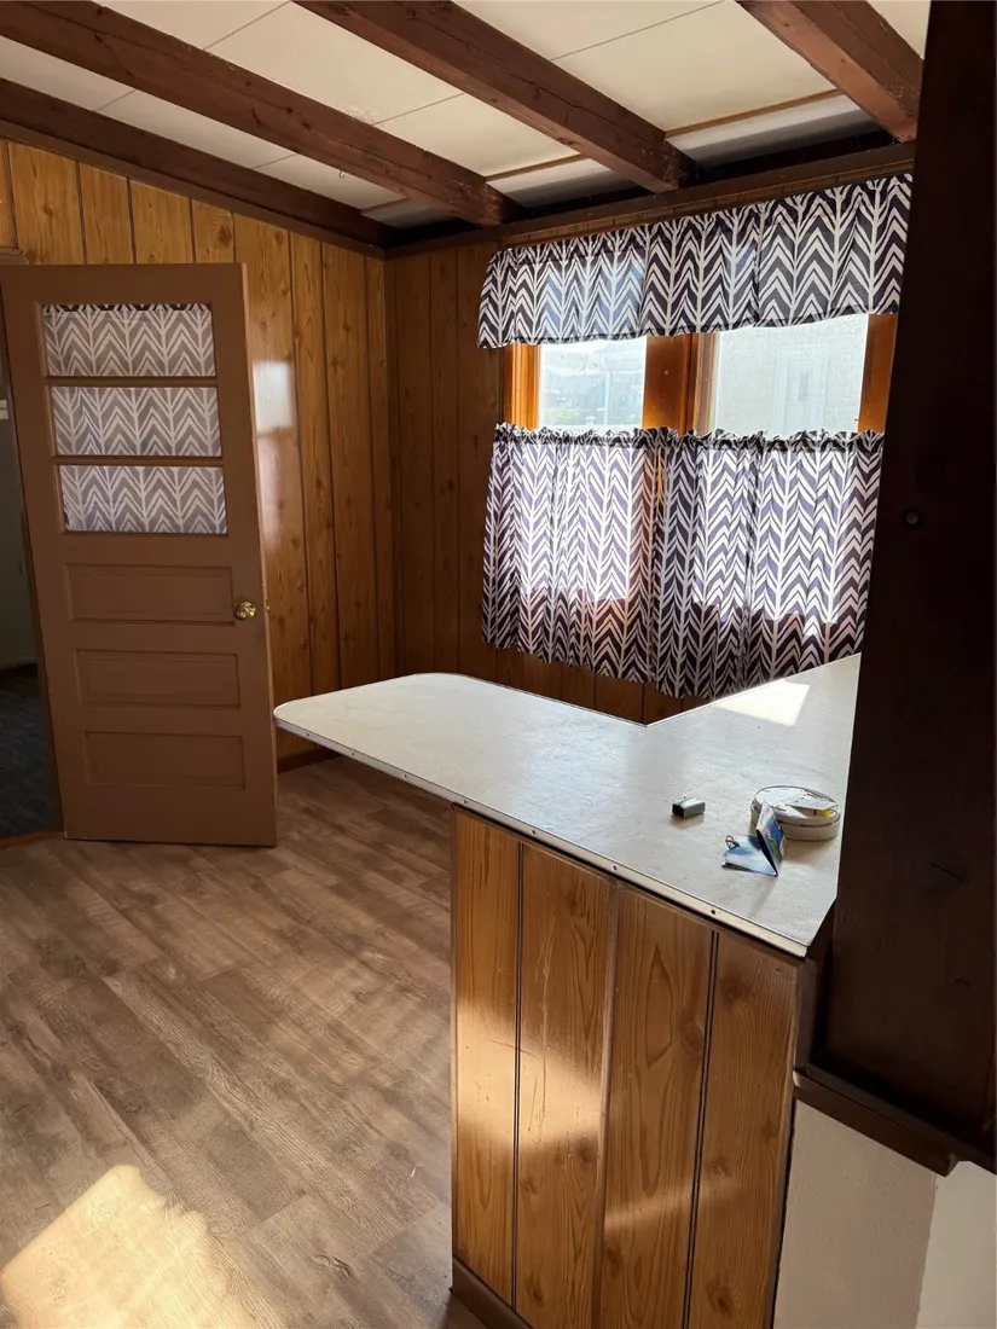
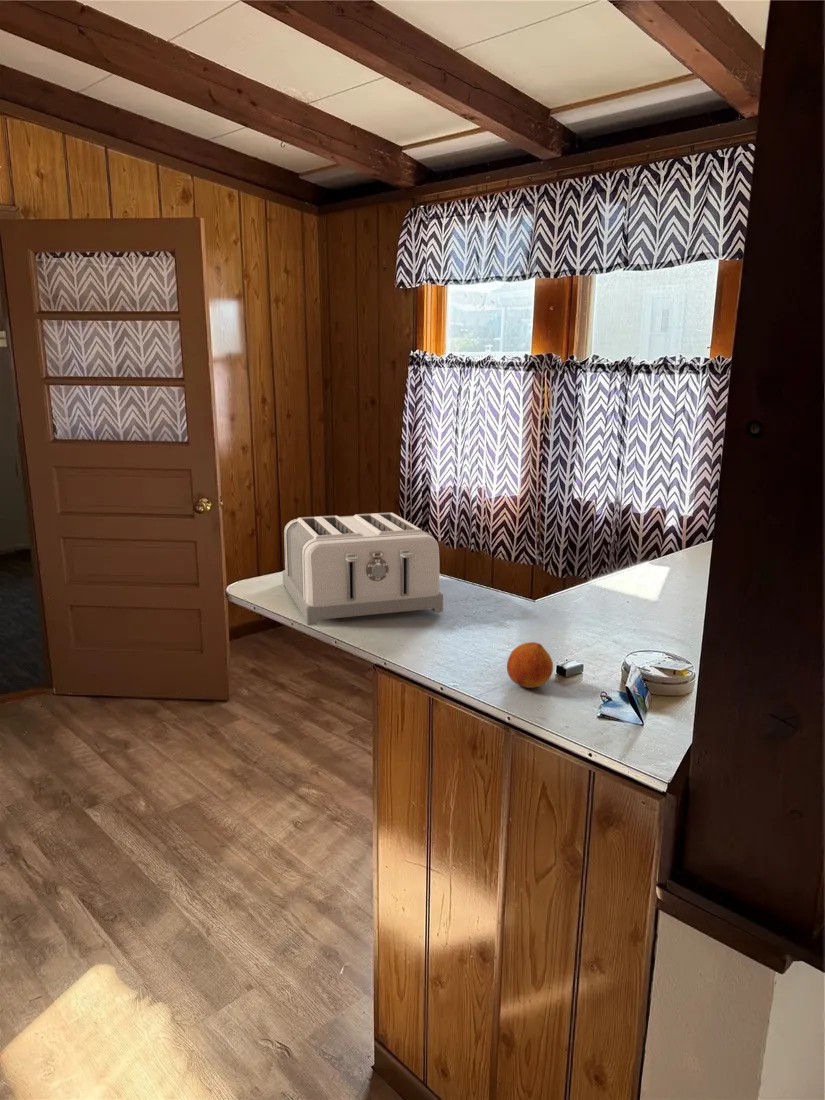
+ toaster (360, 562)
+ fruit (530, 663)
